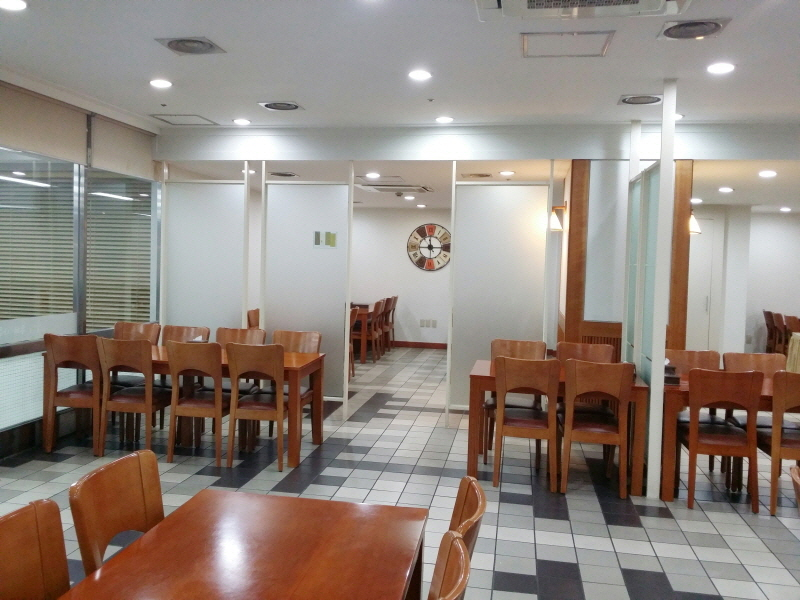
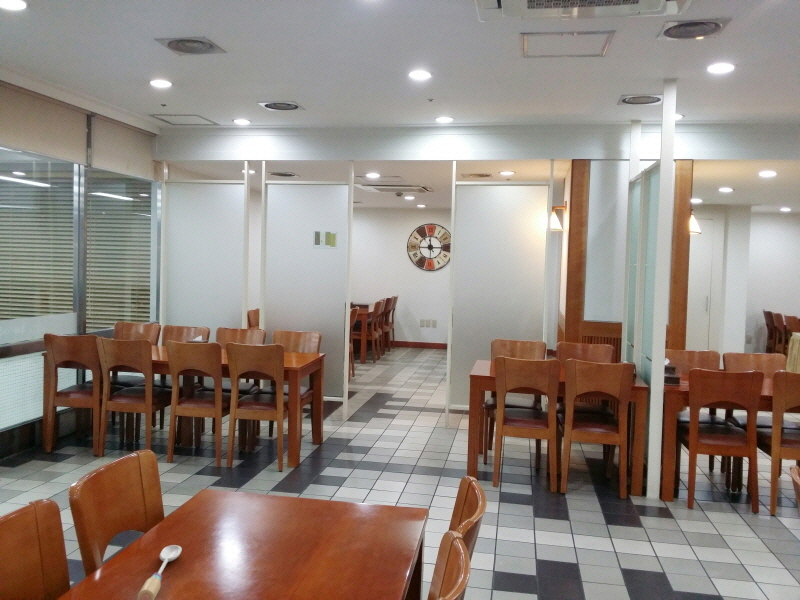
+ spoon (160, 570)
